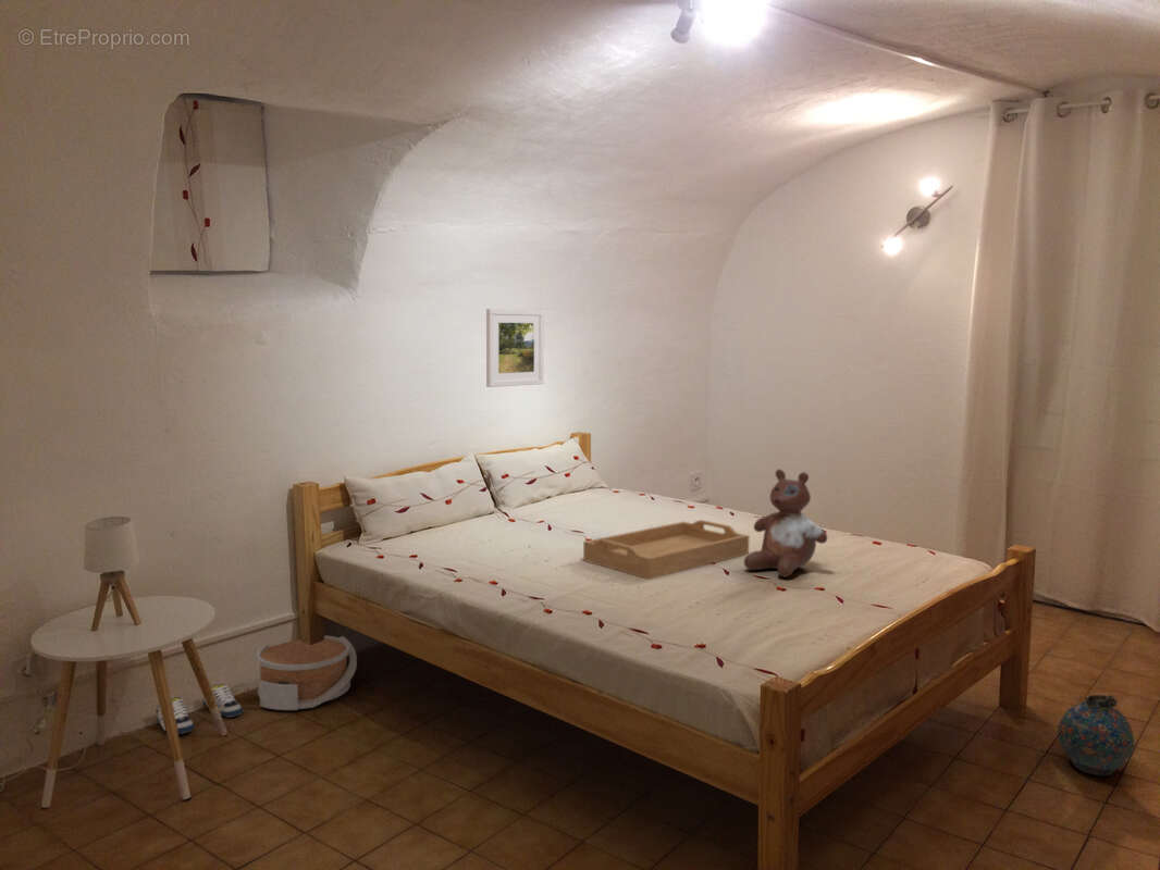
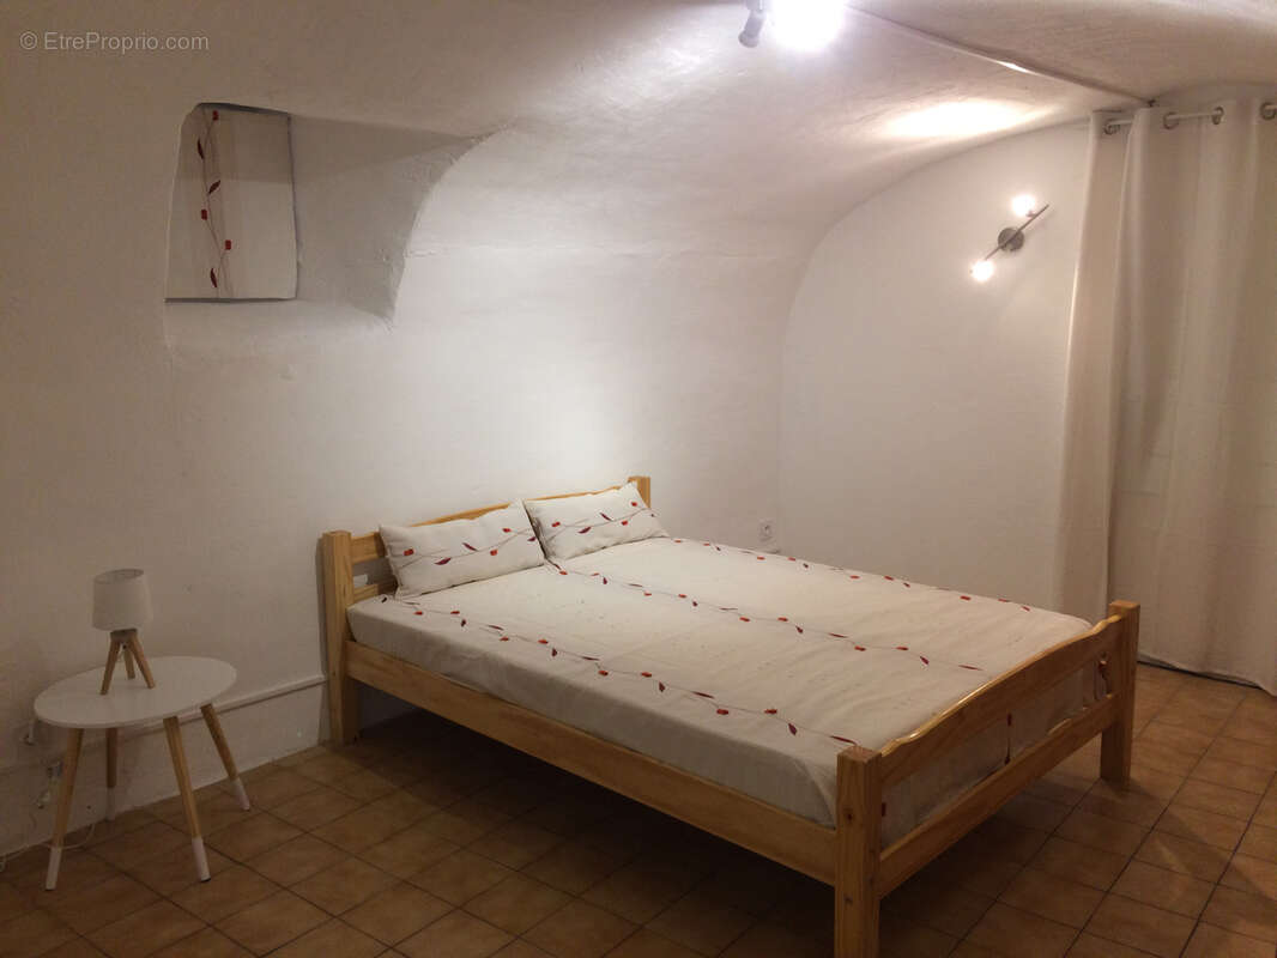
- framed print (516, 347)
- shoe (203, 704)
- stuffed bear (782, 521)
- basket (305, 670)
- serving tray (667, 545)
- snuff bottle (1096, 730)
